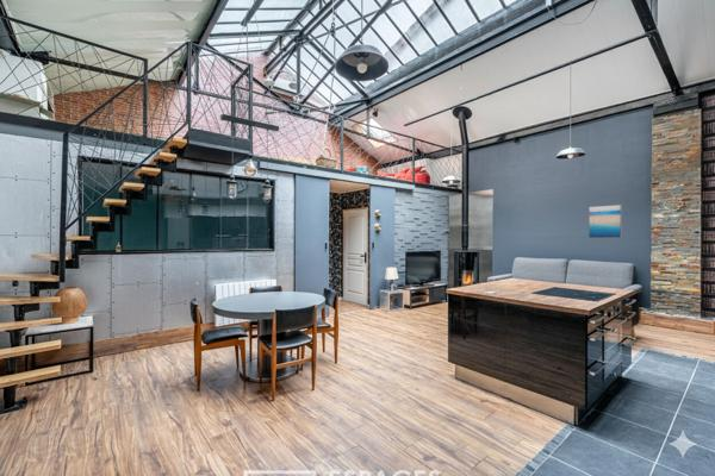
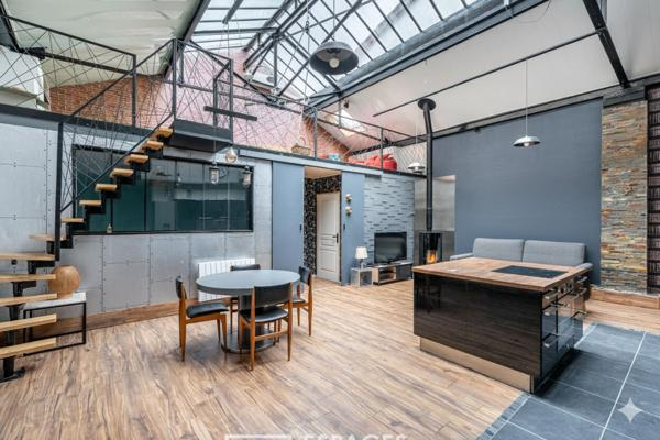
- wall art (604, 221)
